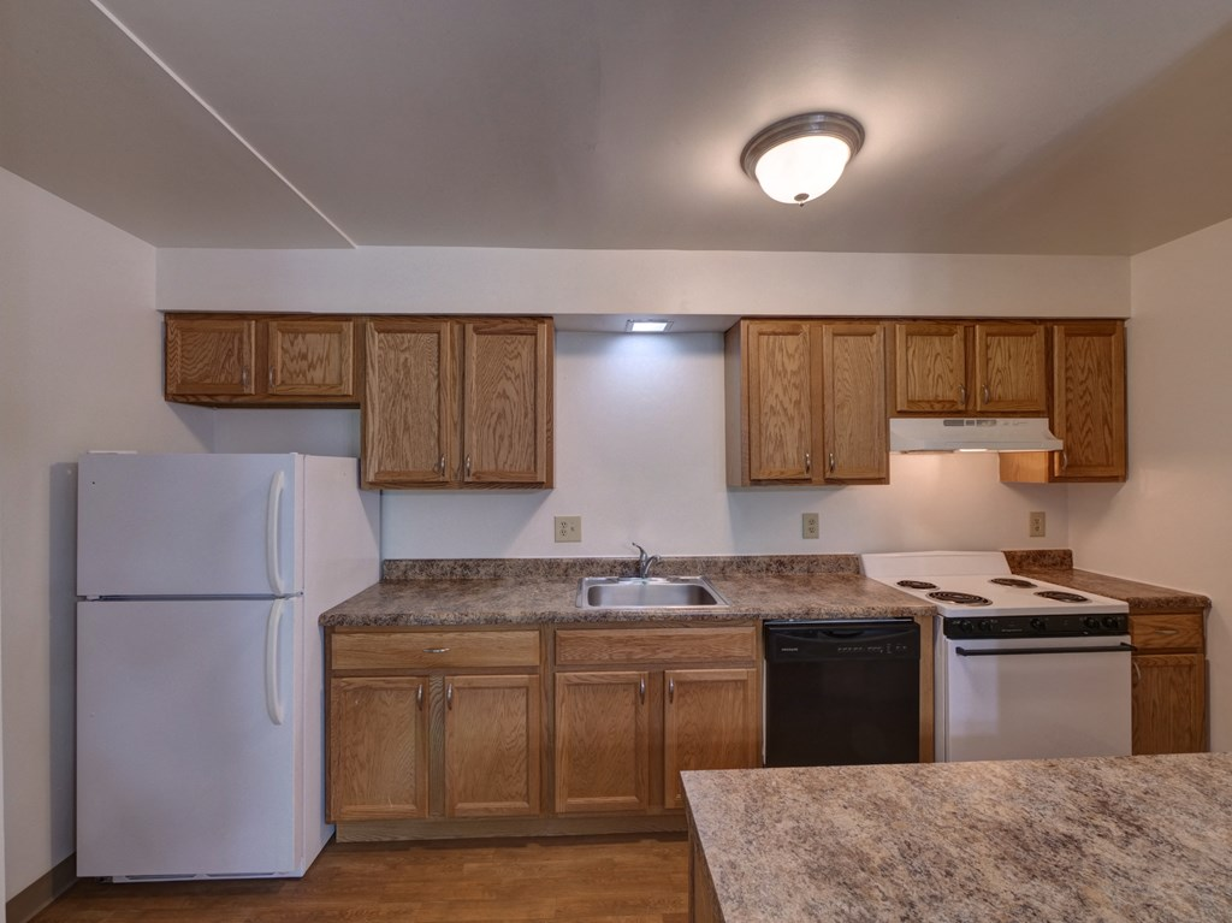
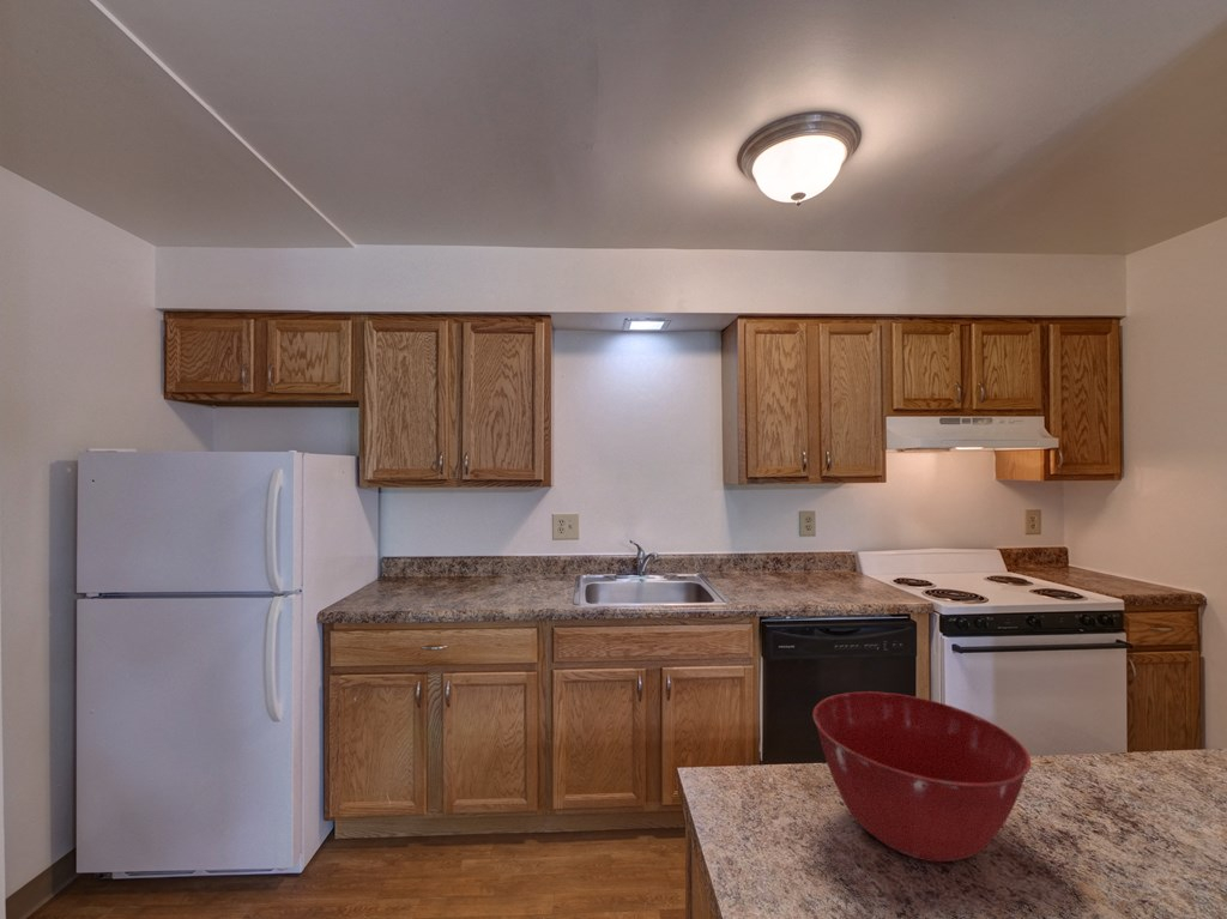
+ mixing bowl (913, 779)
